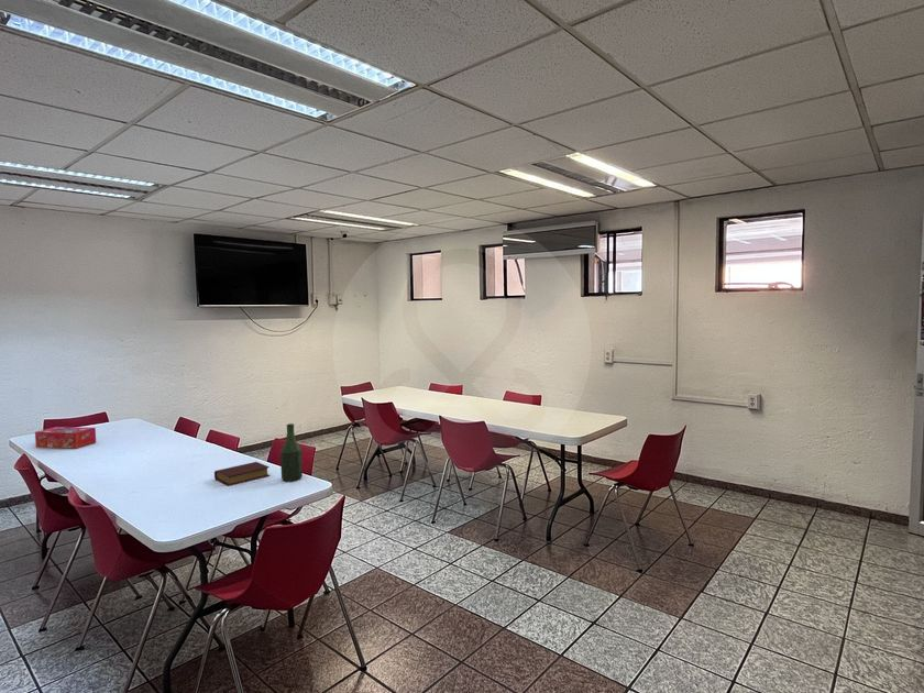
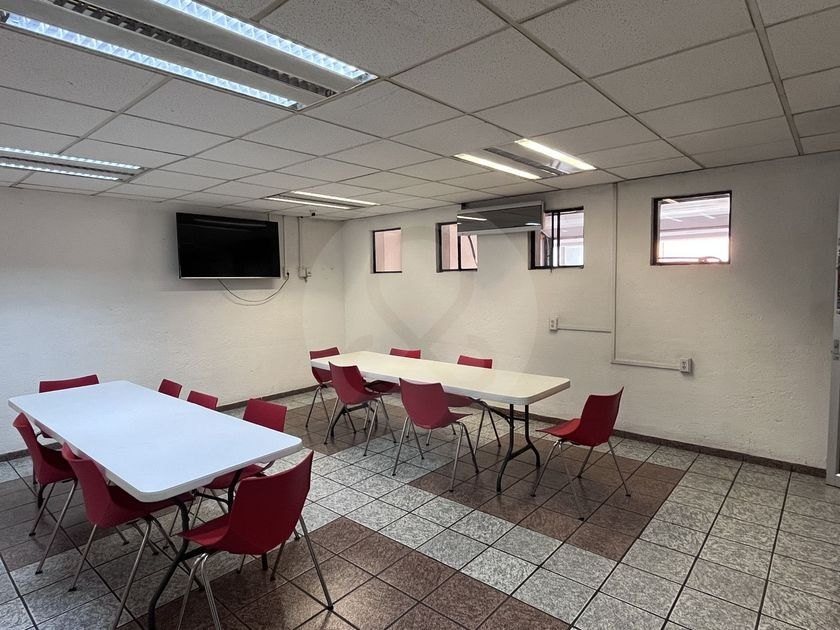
- book (242, 472)
- tissue box (66, 437)
- bottle (290, 451)
